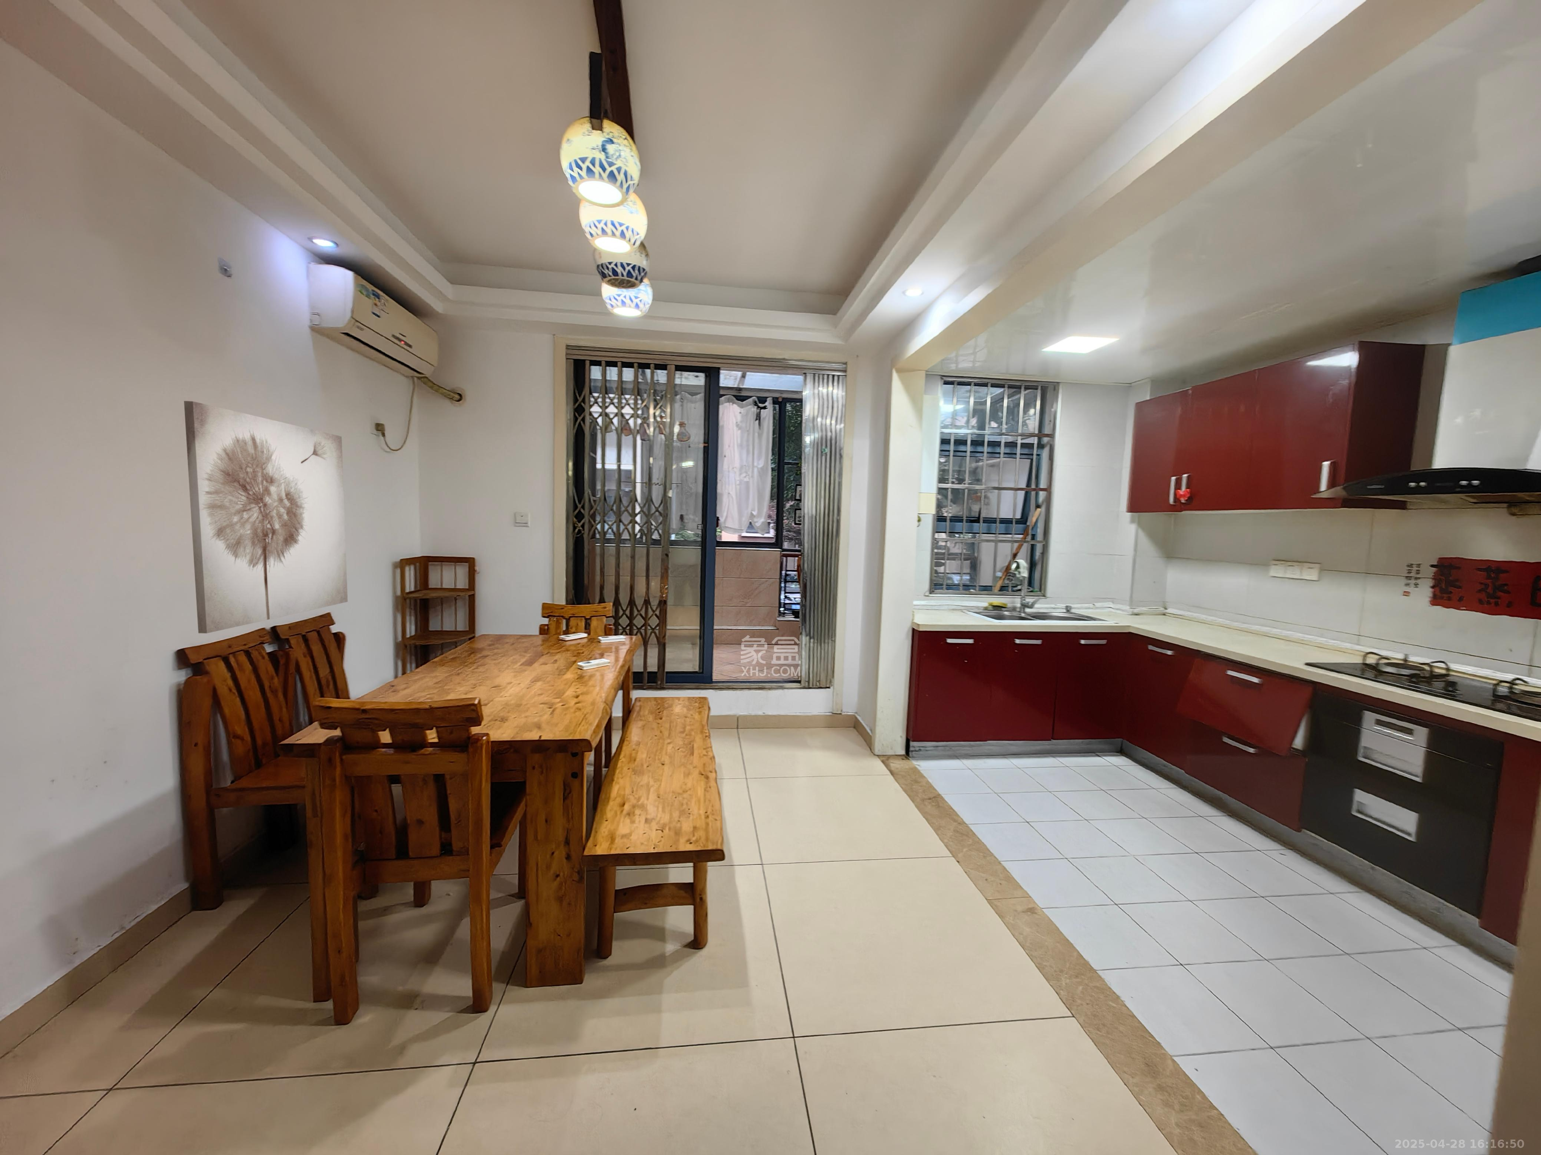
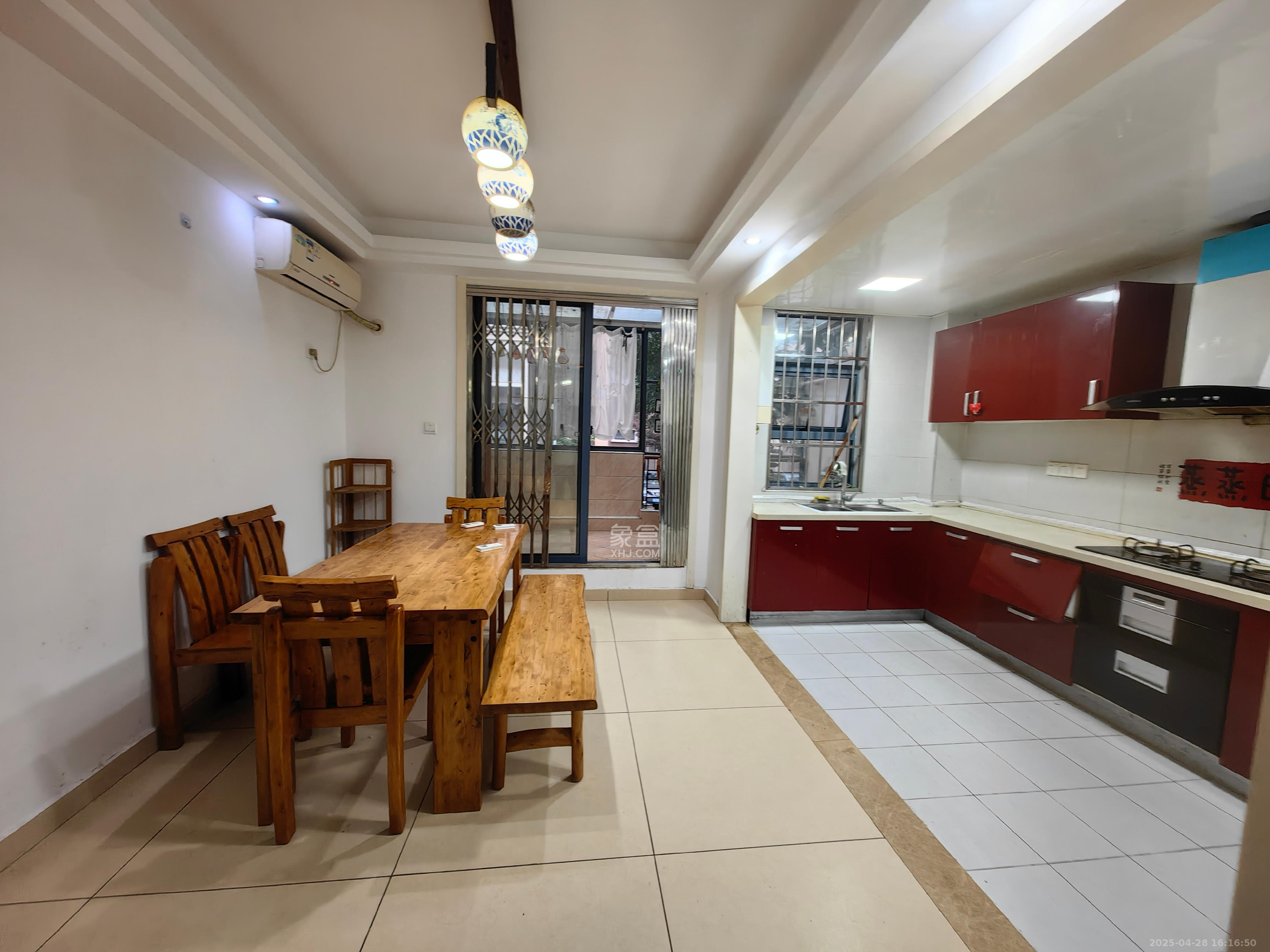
- wall art (280, 519)
